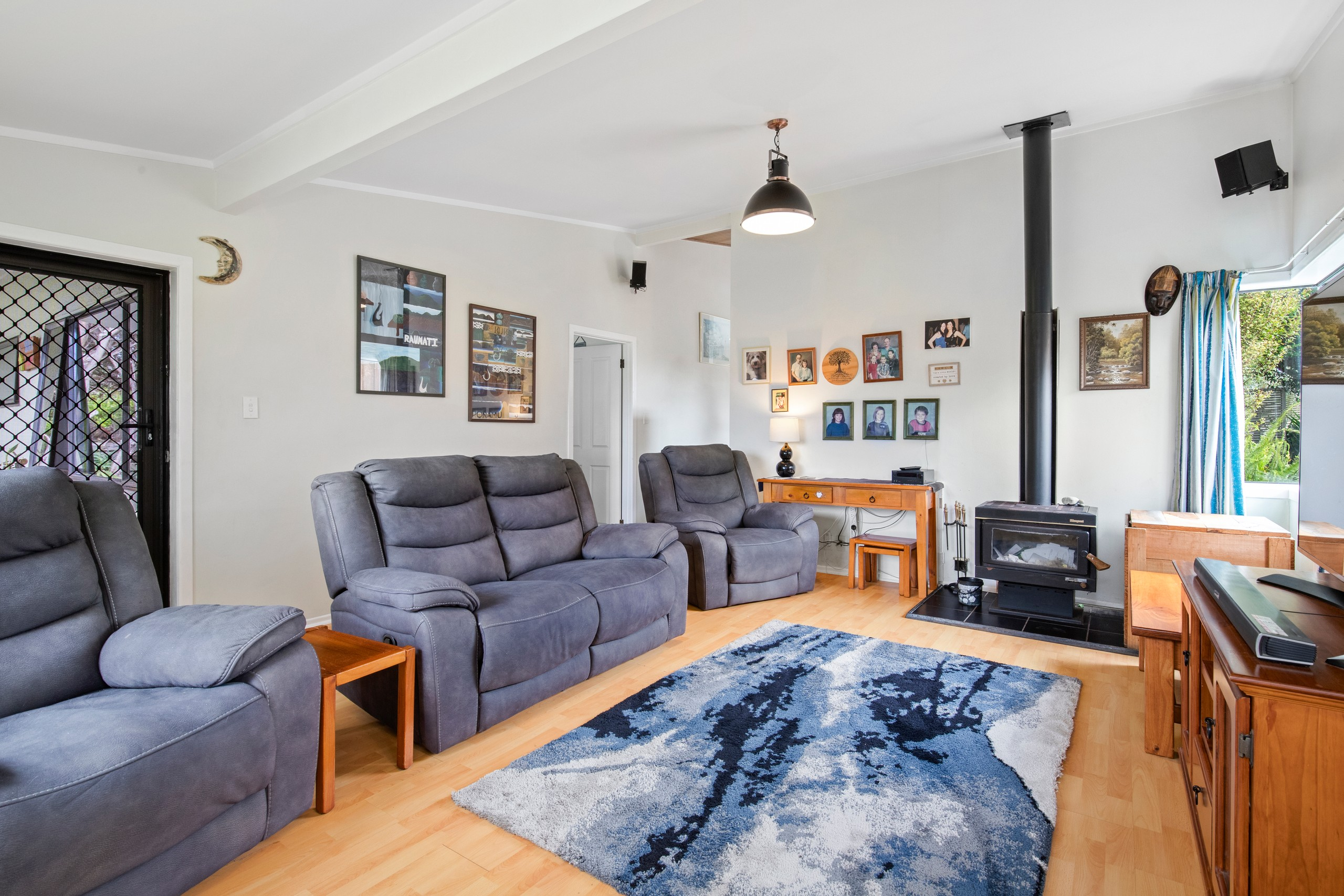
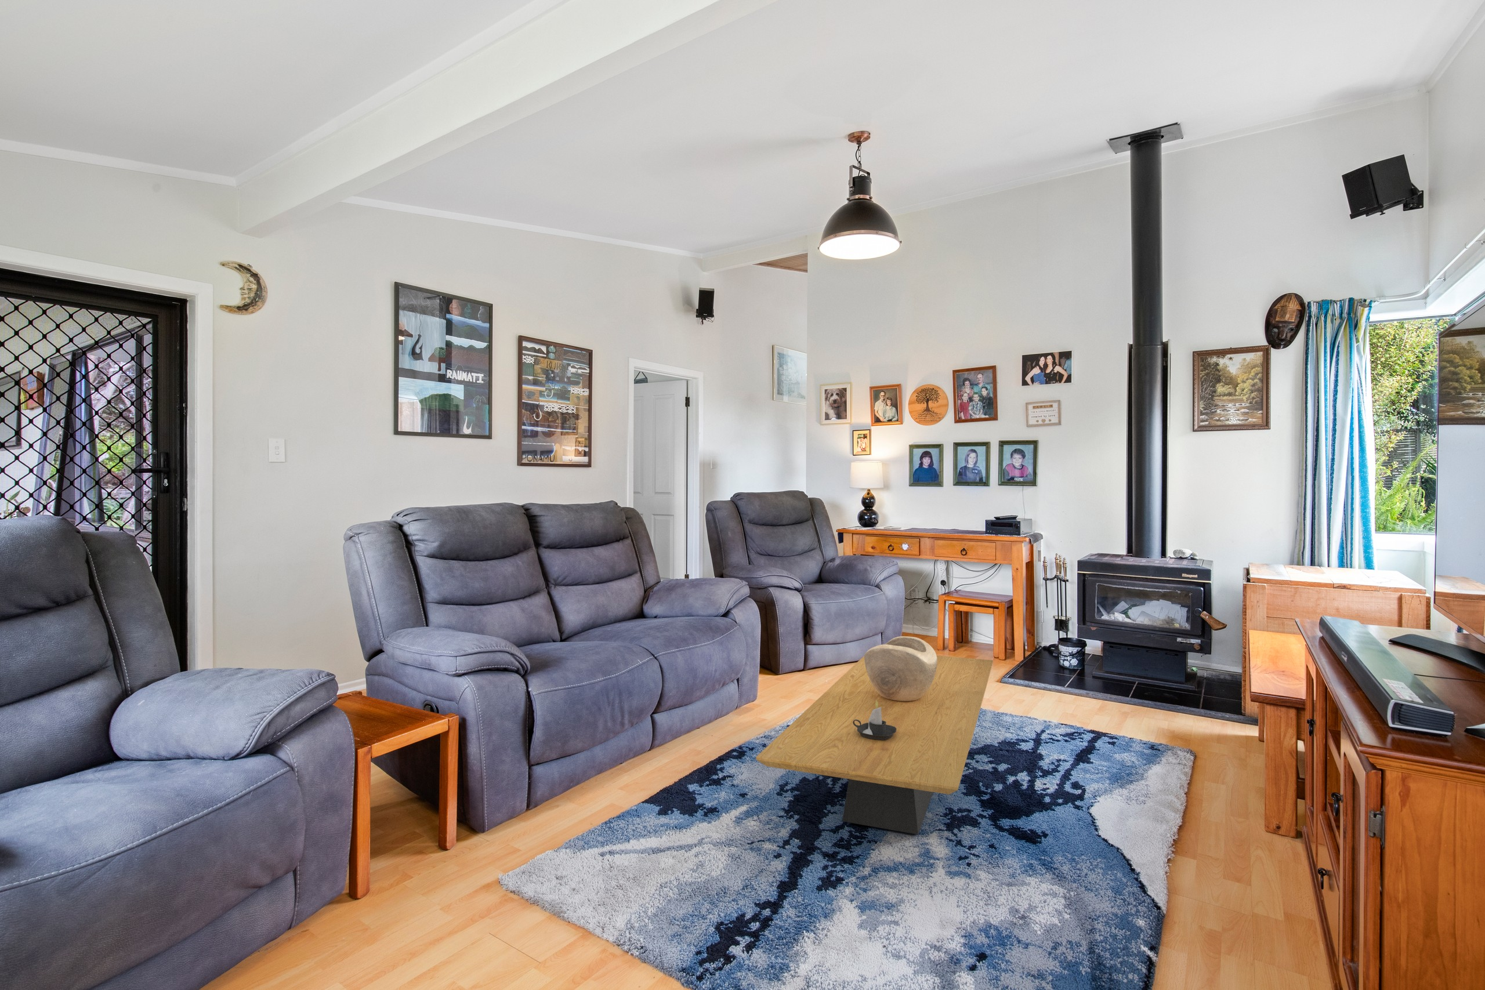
+ coffee table (901, 740)
+ decorative bowl (901, 667)
+ candle (874, 716)
